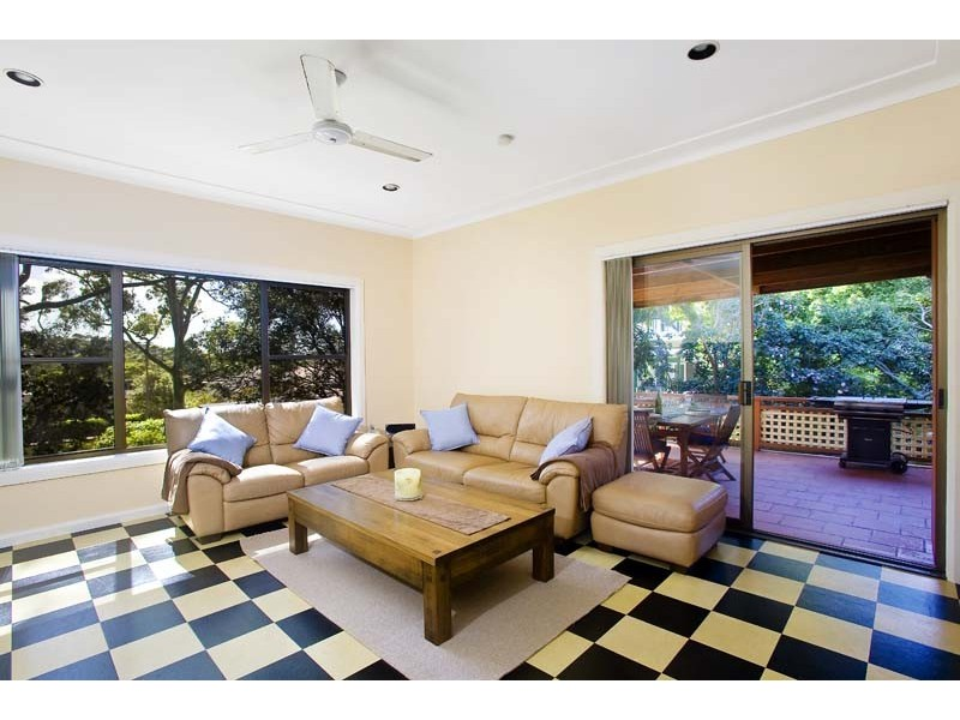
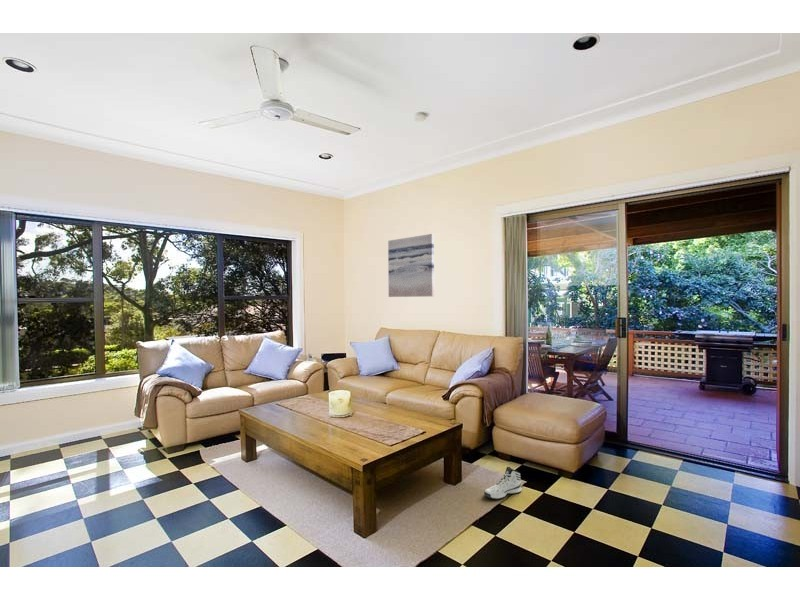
+ sneaker (502, 480)
+ wall art (410, 267)
